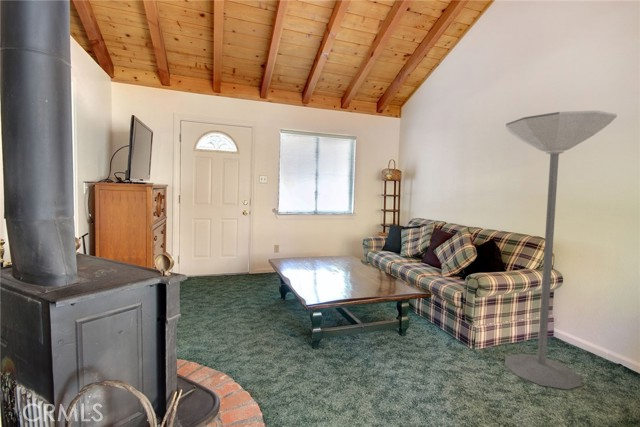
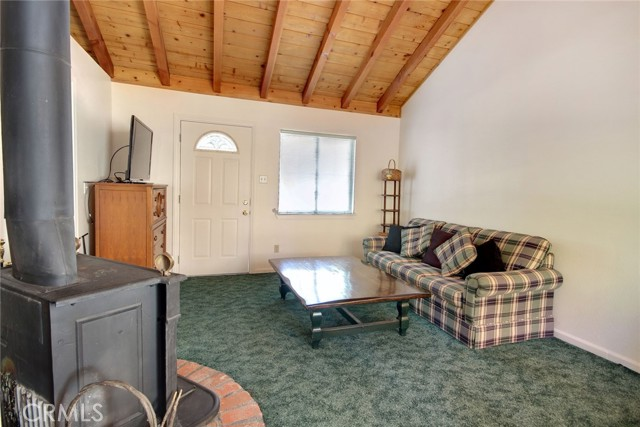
- floor lamp (548, 248)
